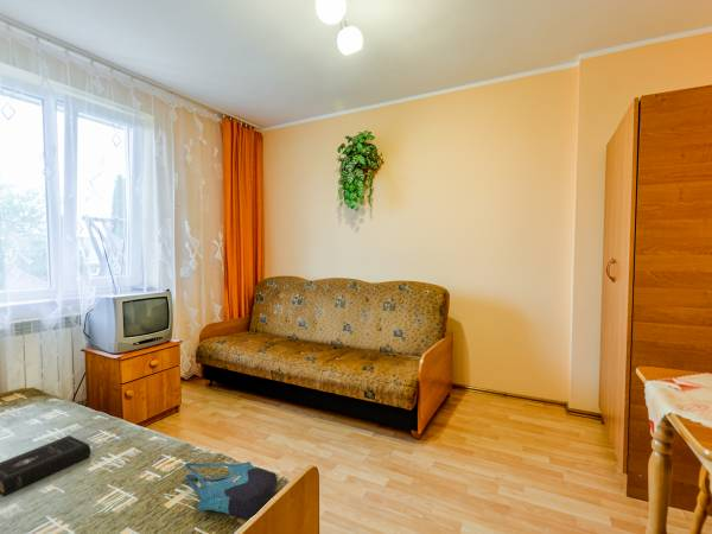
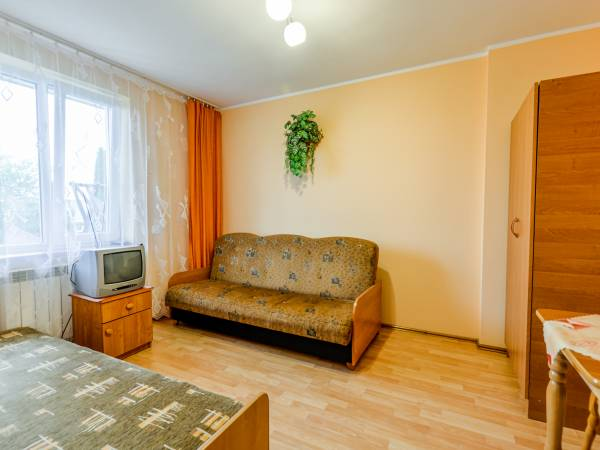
- book (38, 460)
- tote bag (224, 482)
